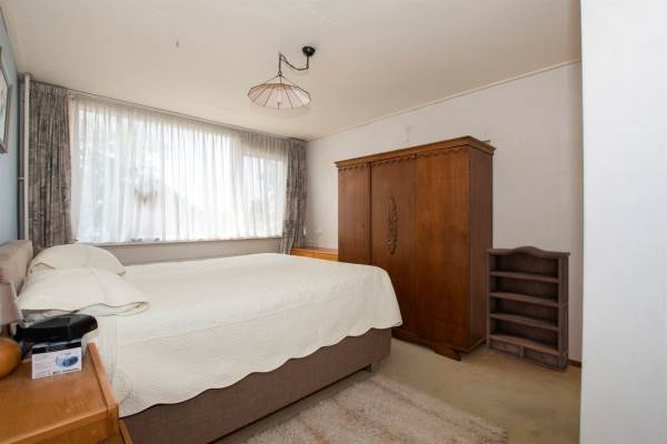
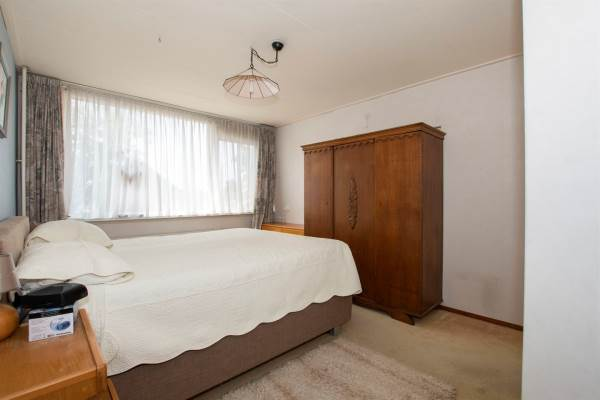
- bookshelf (525, 301)
